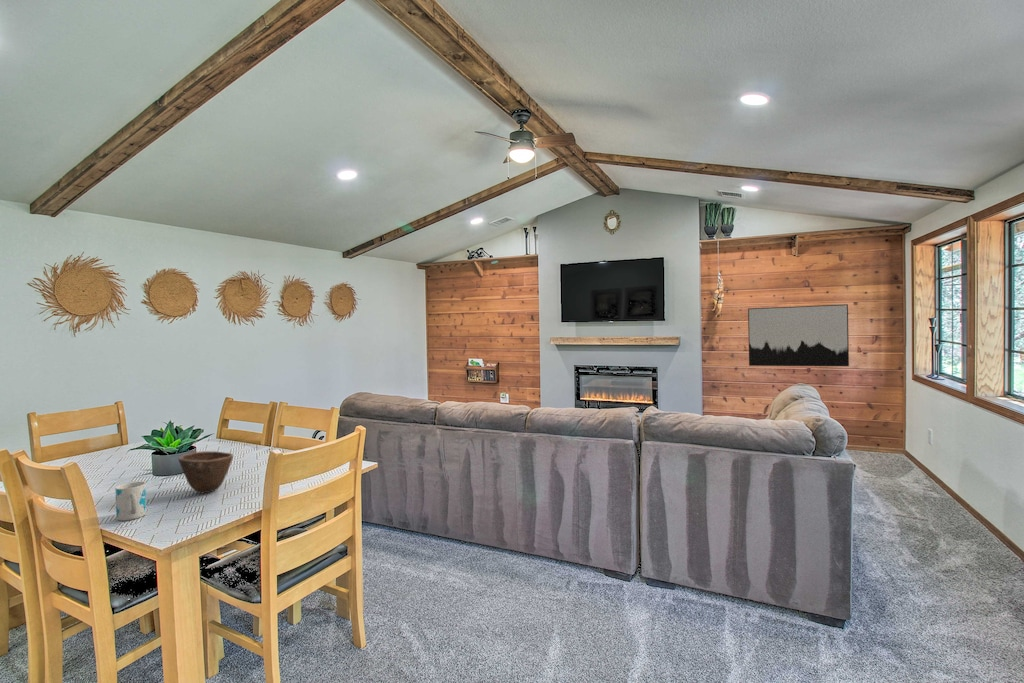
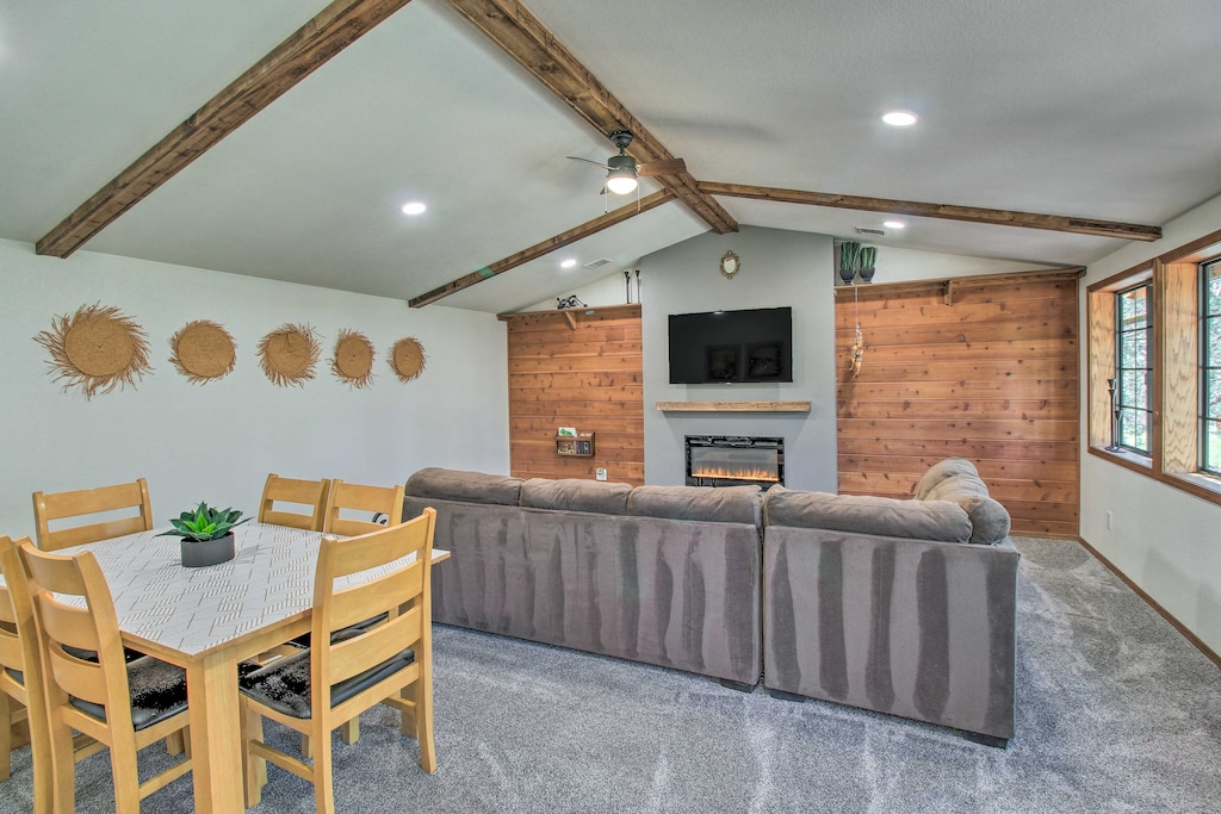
- wall art (796, 336)
- bowl (206, 472)
- mug (131, 502)
